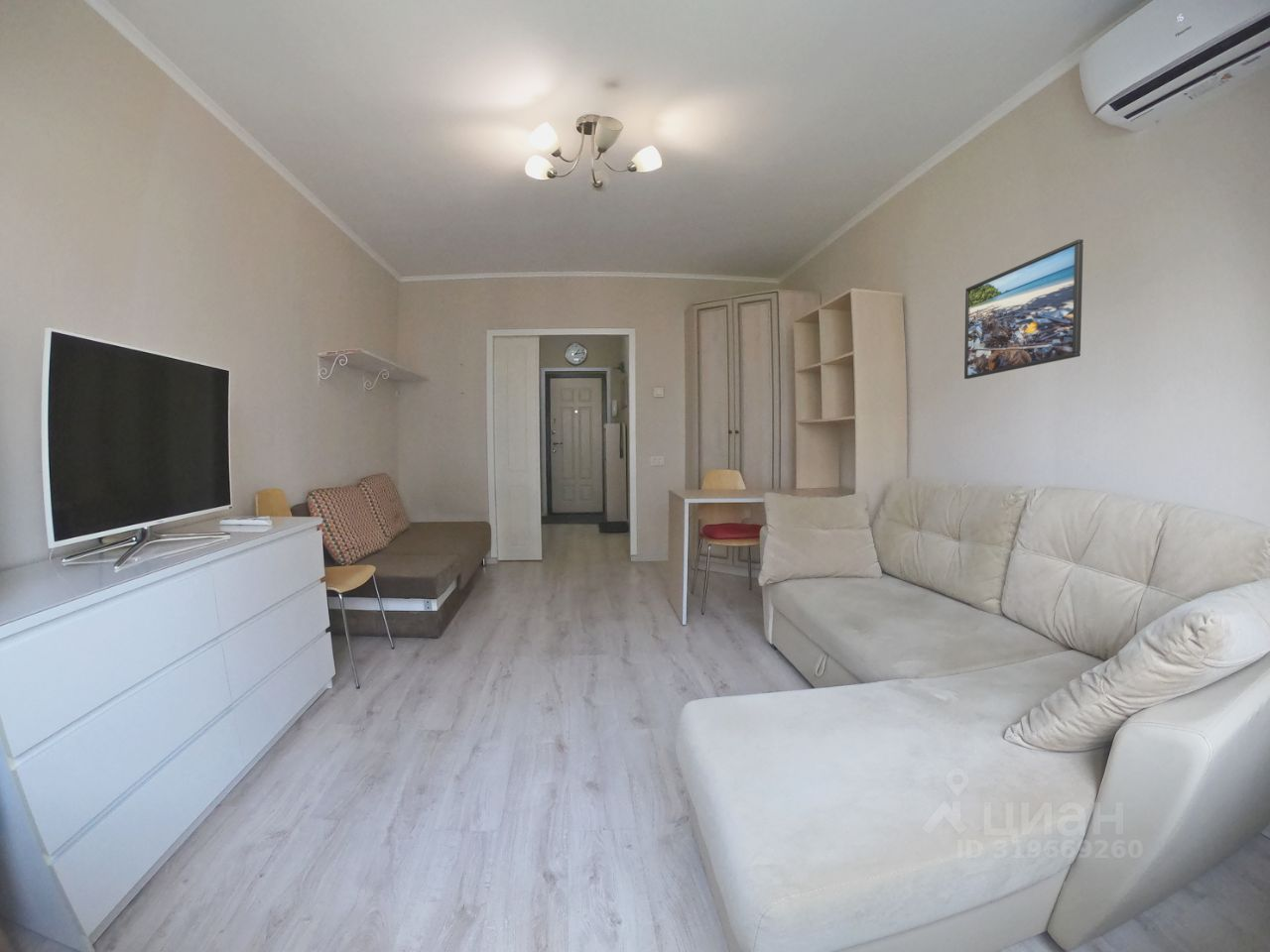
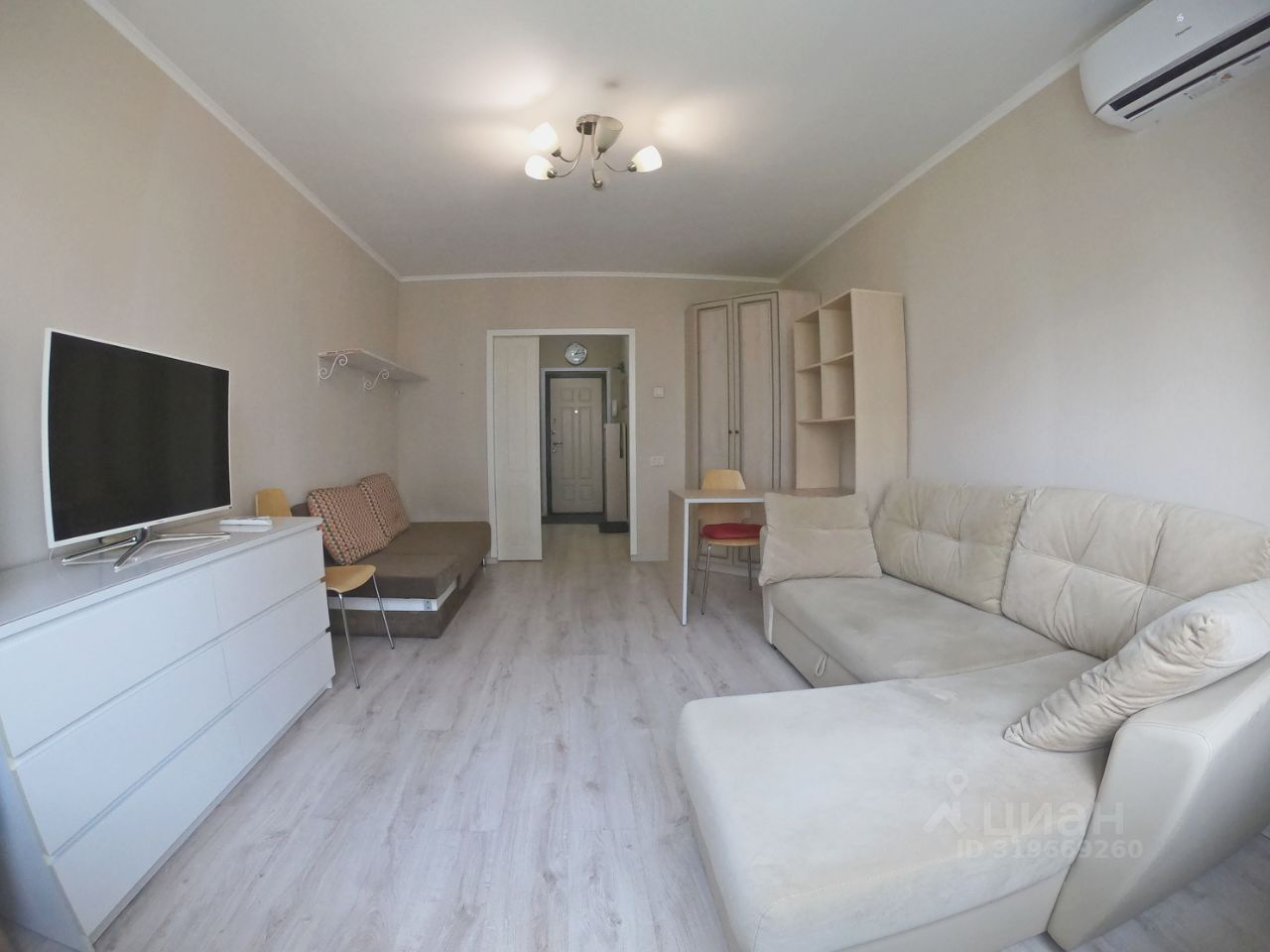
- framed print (1016, 317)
